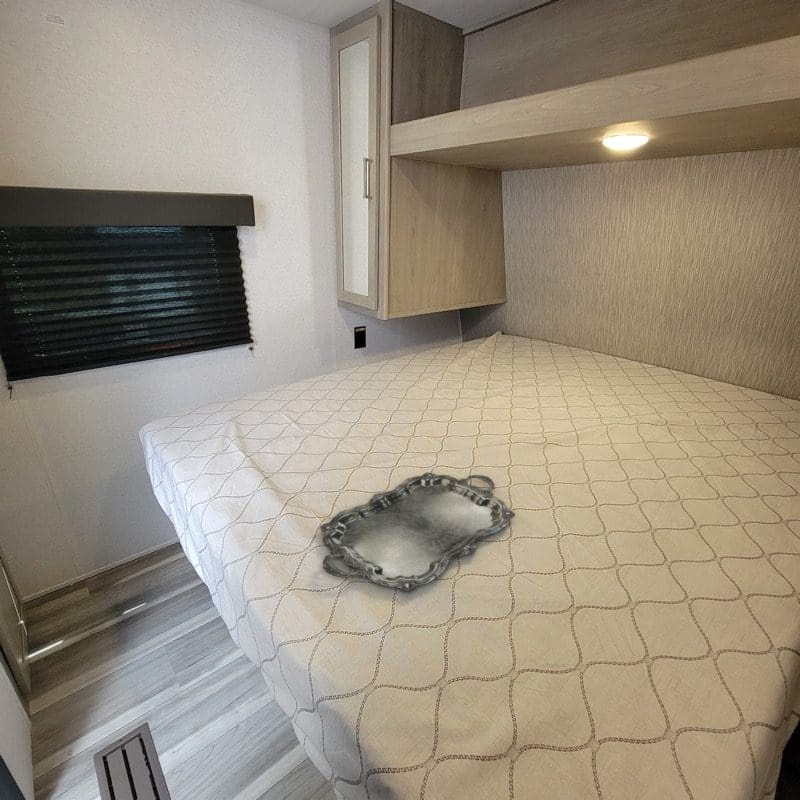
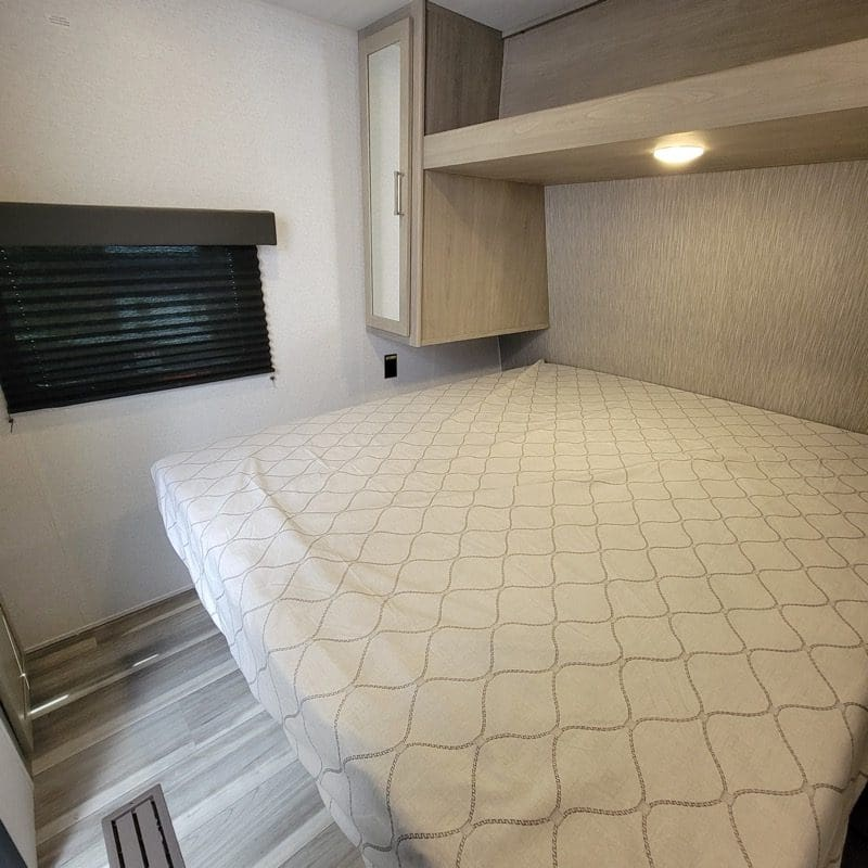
- serving tray (419, 520)
